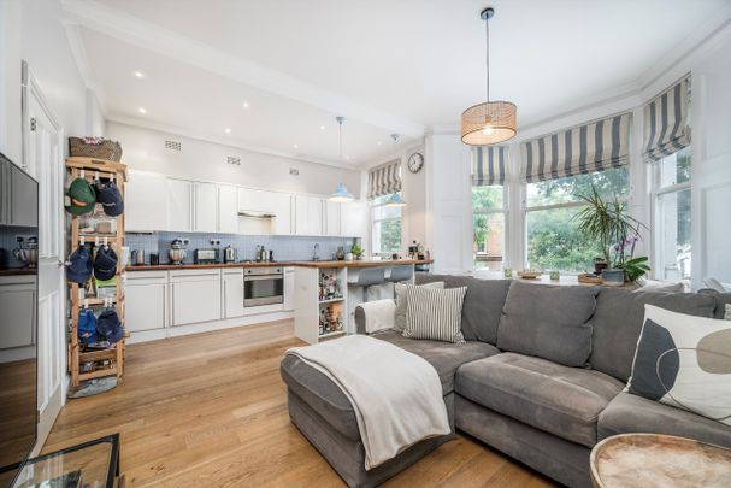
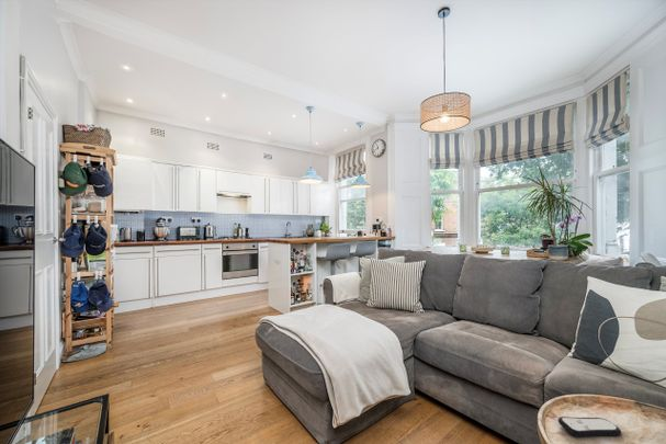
+ remote control (589, 426)
